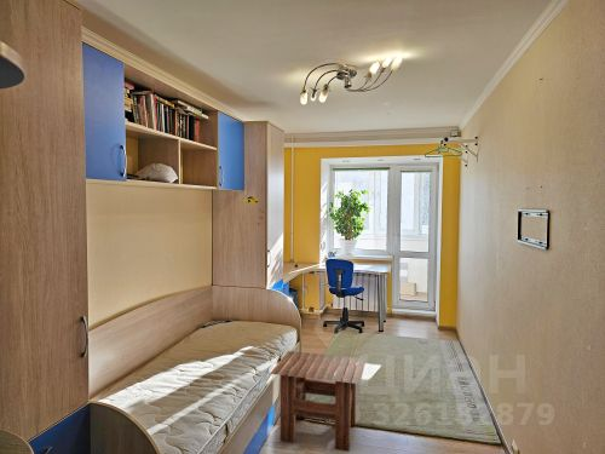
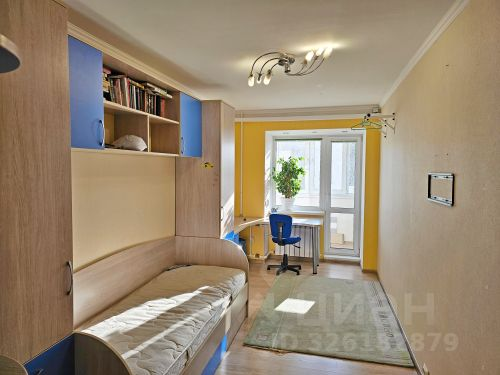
- side table (317, 401)
